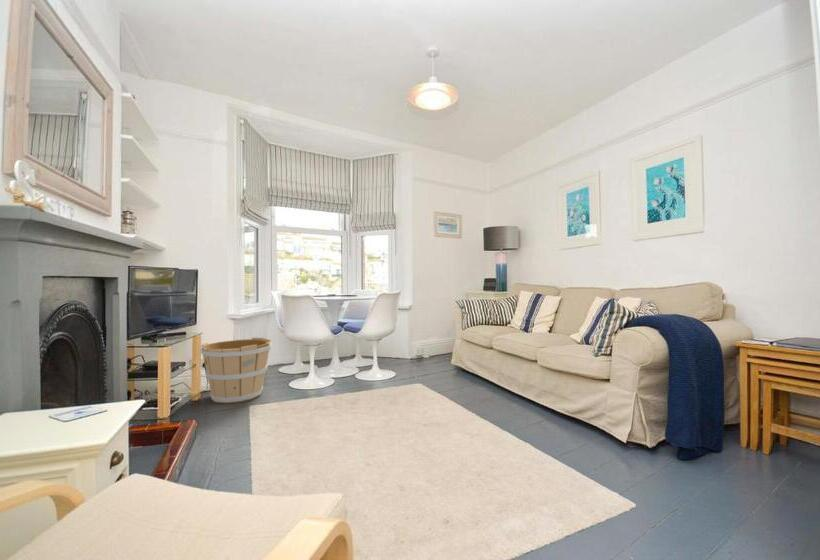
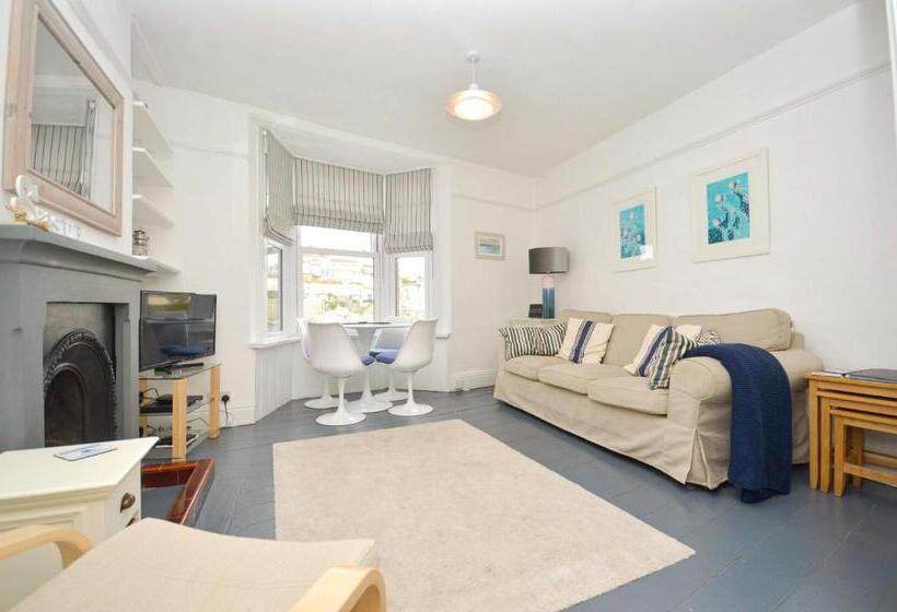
- wooden bucket (237, 368)
